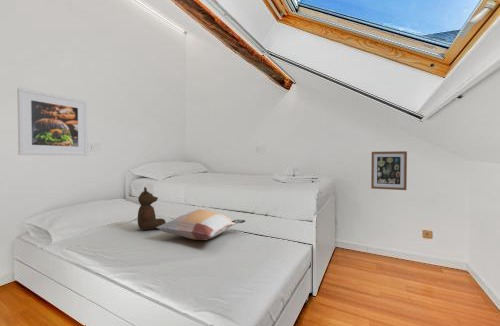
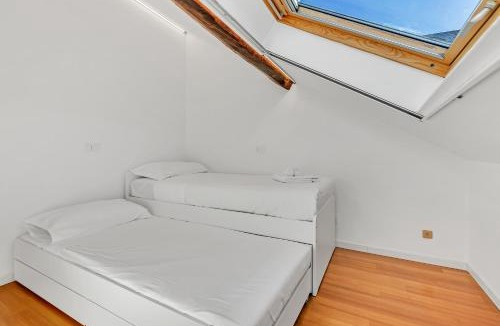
- decorative pillow (203, 224)
- wall art (388, 170)
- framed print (56, 125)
- teddy bear (152, 207)
